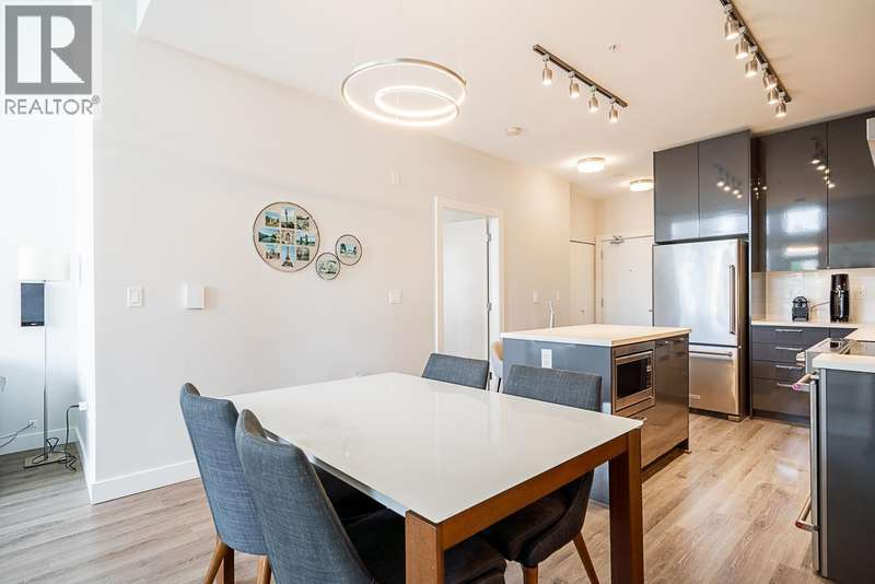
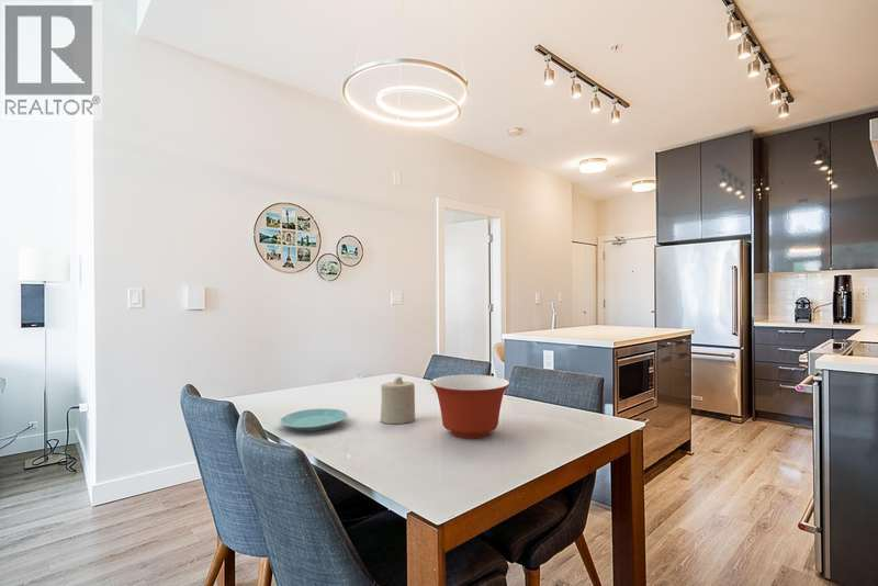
+ mixing bowl (470, 406)
+ candle (397, 398)
+ plate (314, 420)
